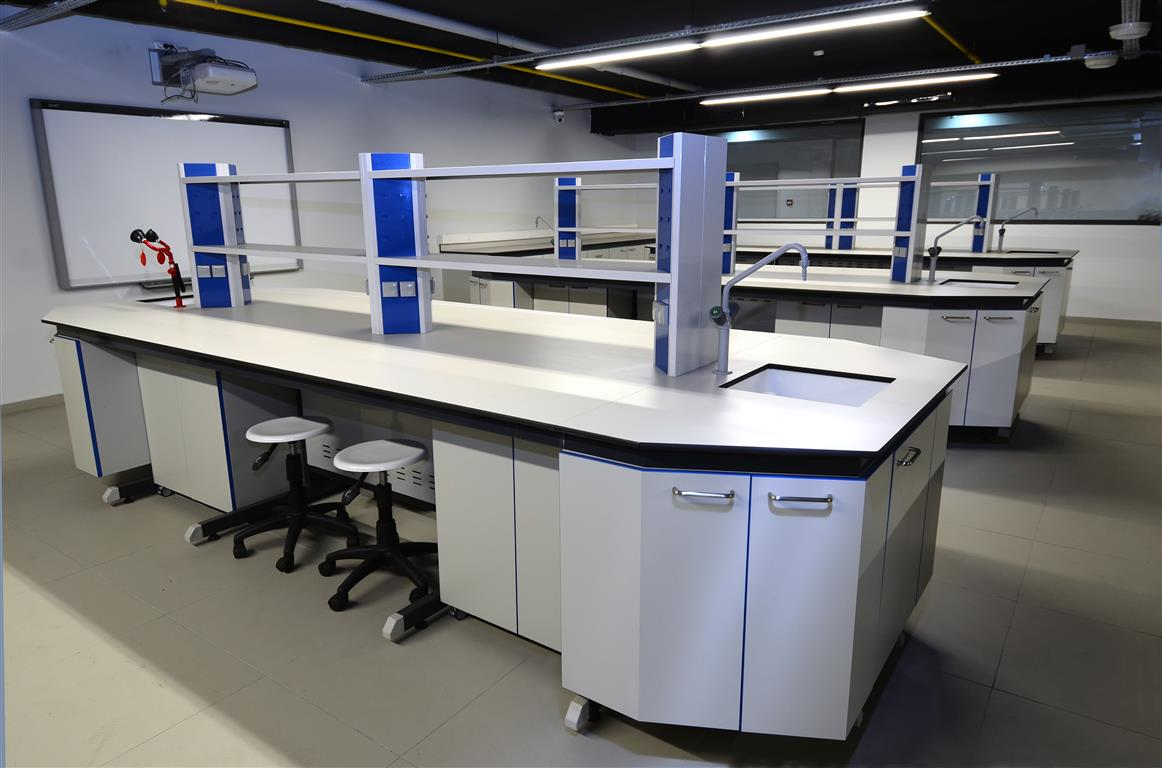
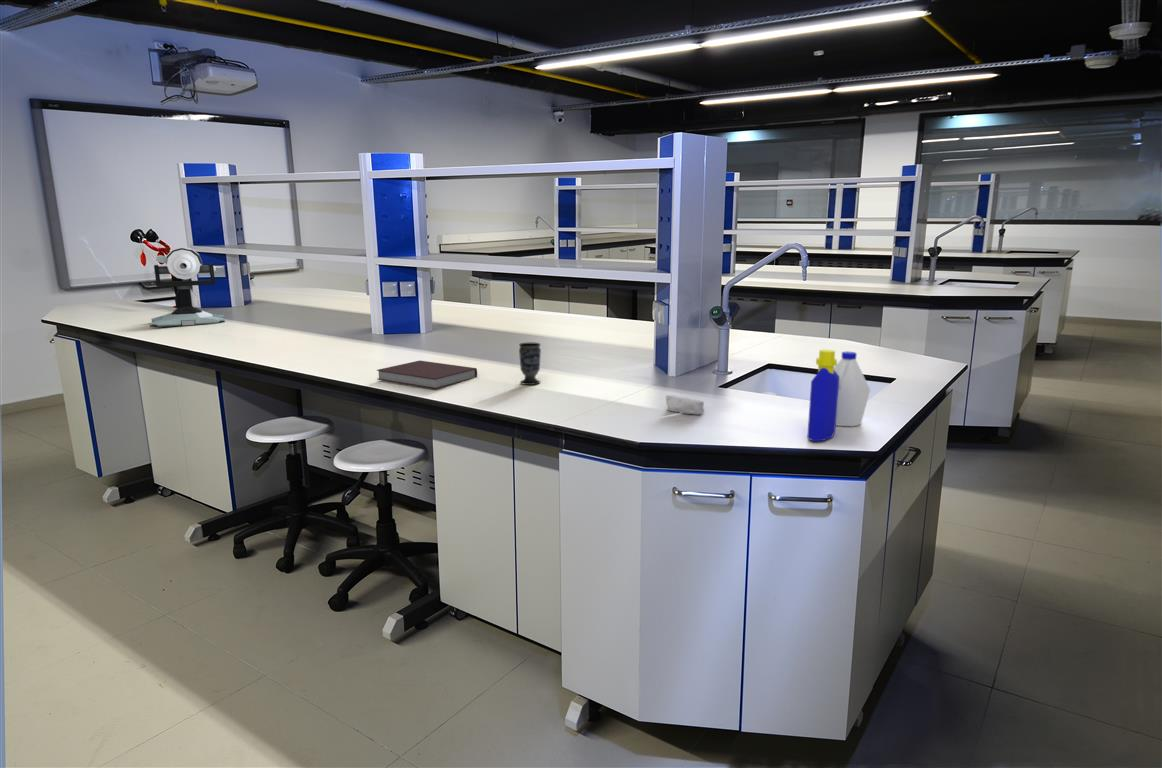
+ soap bar (684, 403)
+ notebook (427, 373)
+ cup (530, 363)
+ bottle (835, 388)
+ microscope (183, 286)
